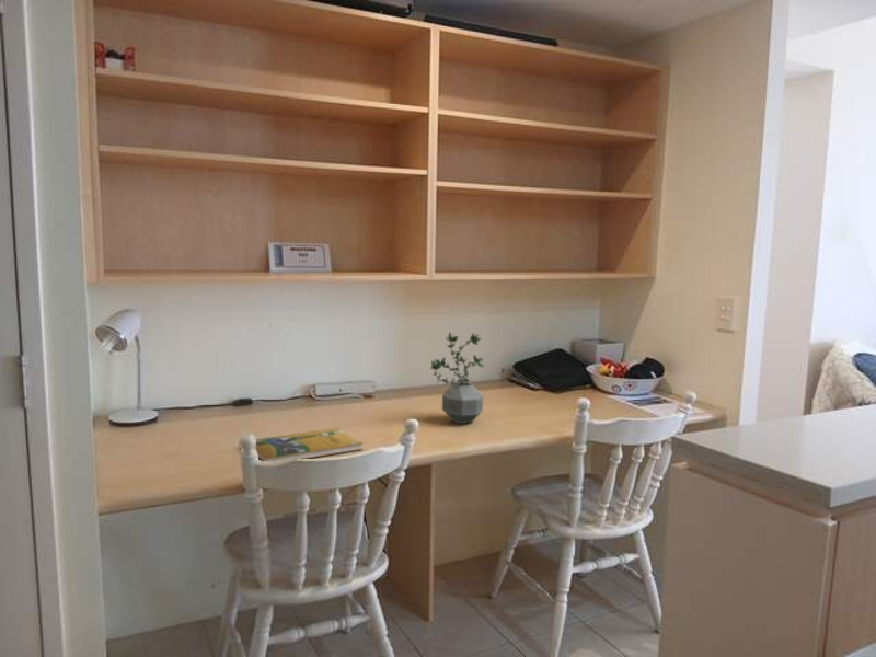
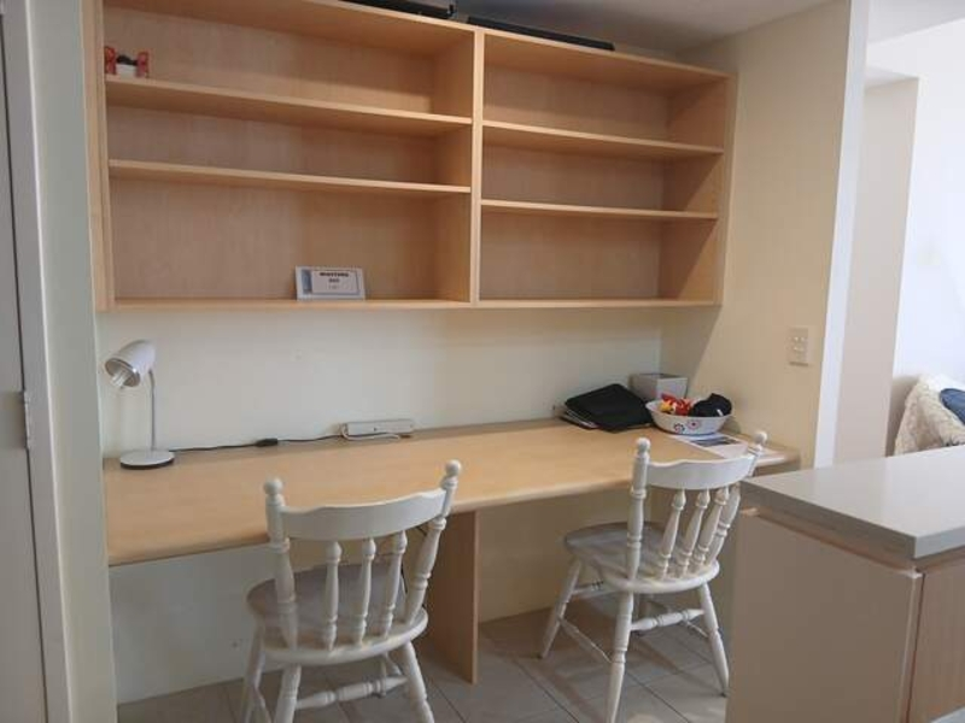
- booklet (304, 445)
- potted plant (457, 376)
